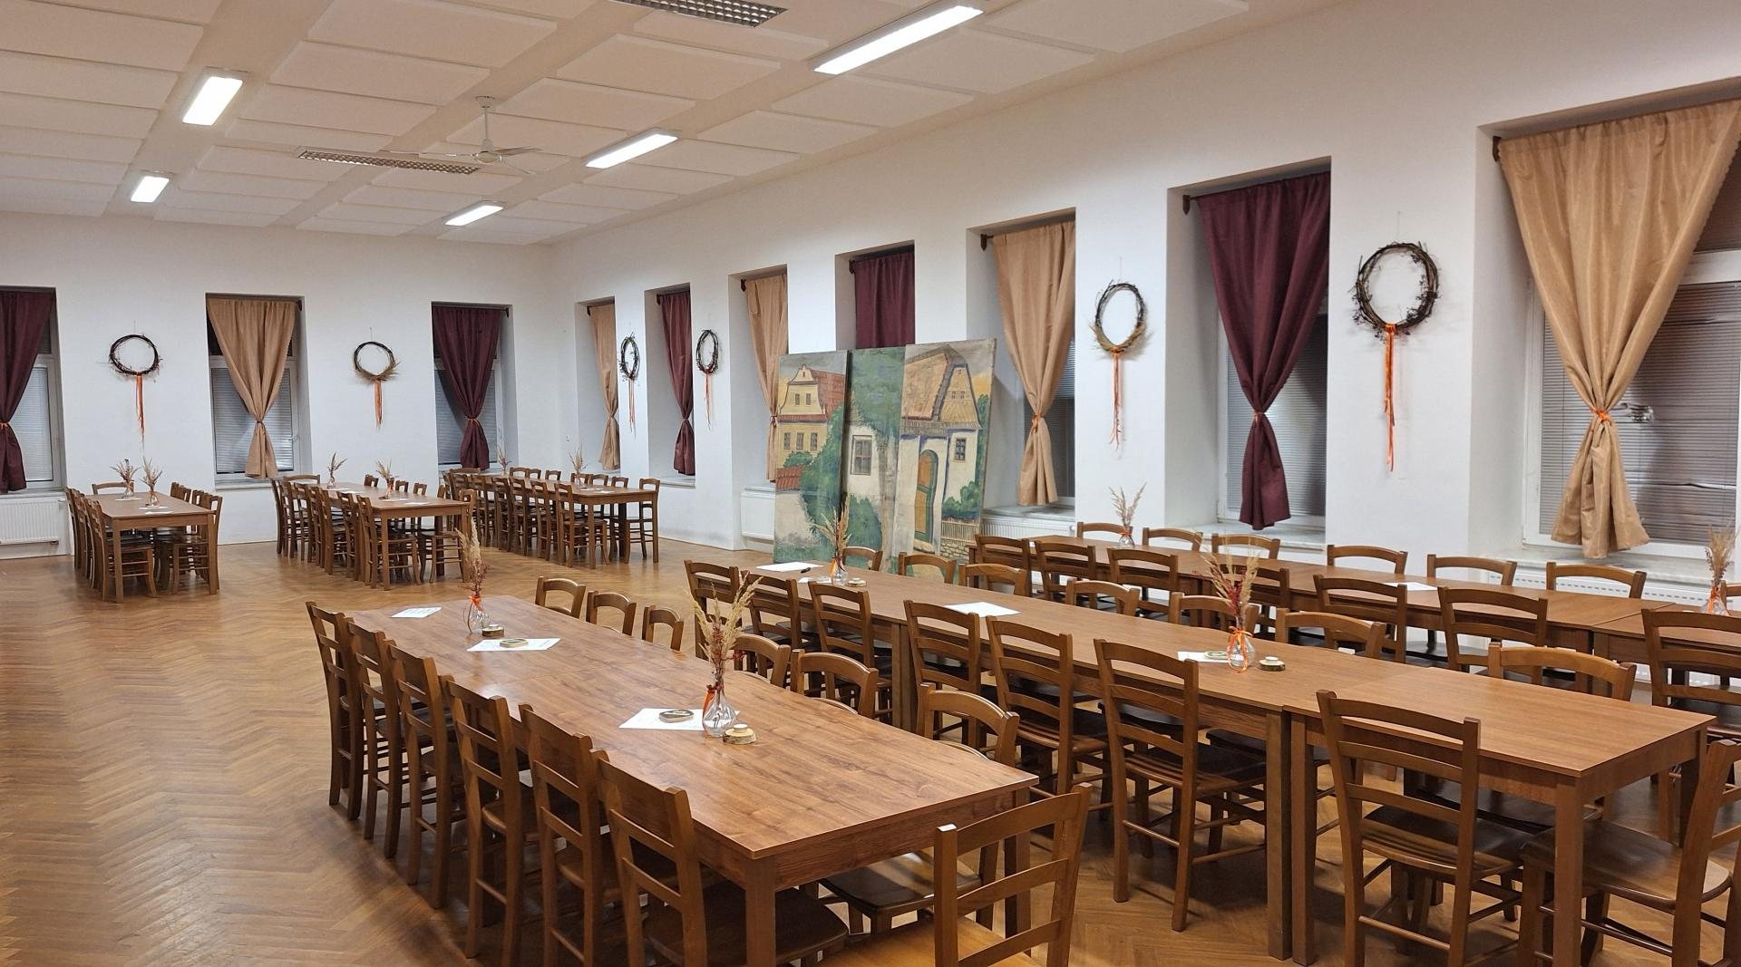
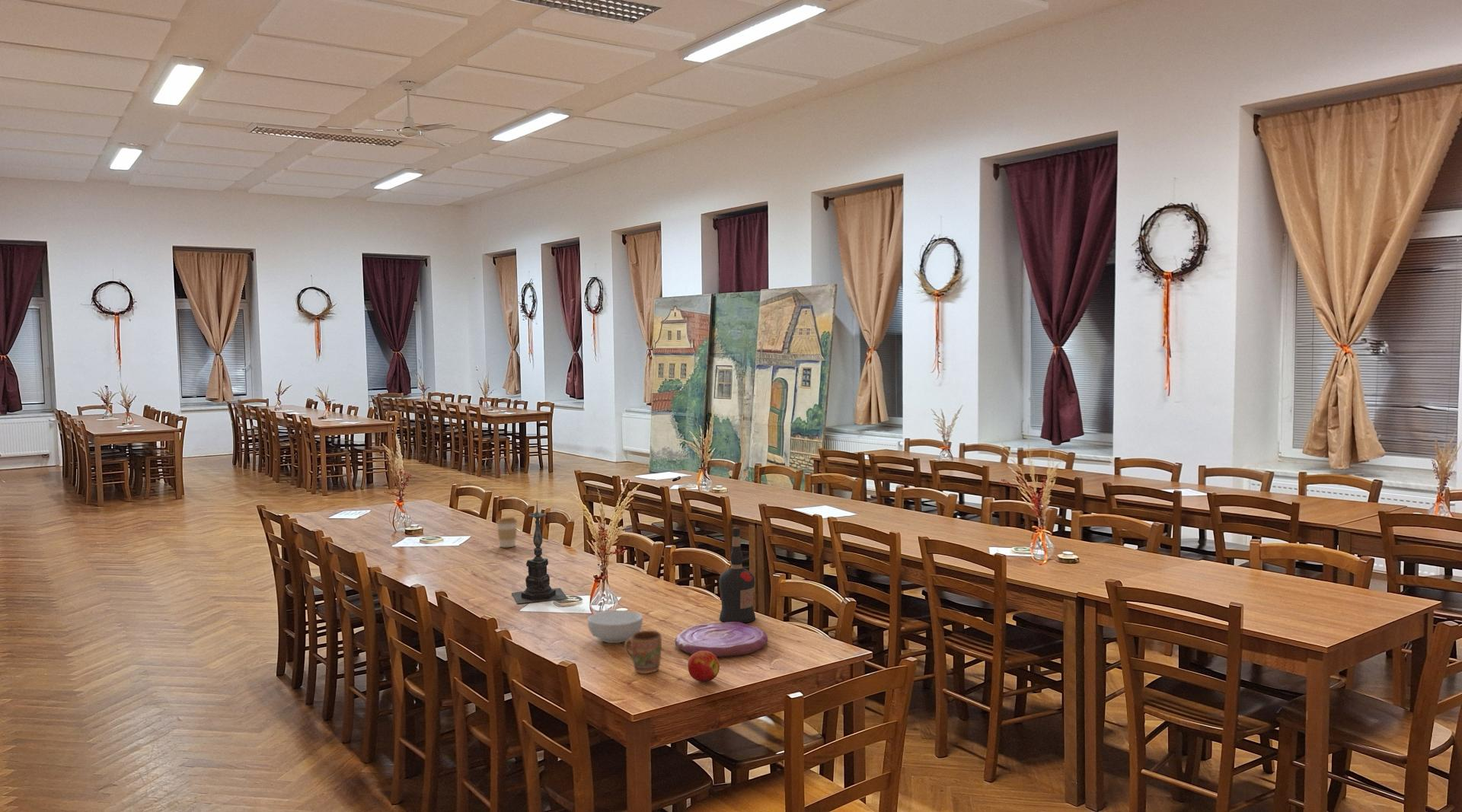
+ mug (645, 651)
+ plate (721, 638)
+ apple (703, 665)
+ coffee cup (506, 531)
+ cereal bowl (615, 628)
+ candle holder (538, 548)
+ liquor bottle (736, 573)
